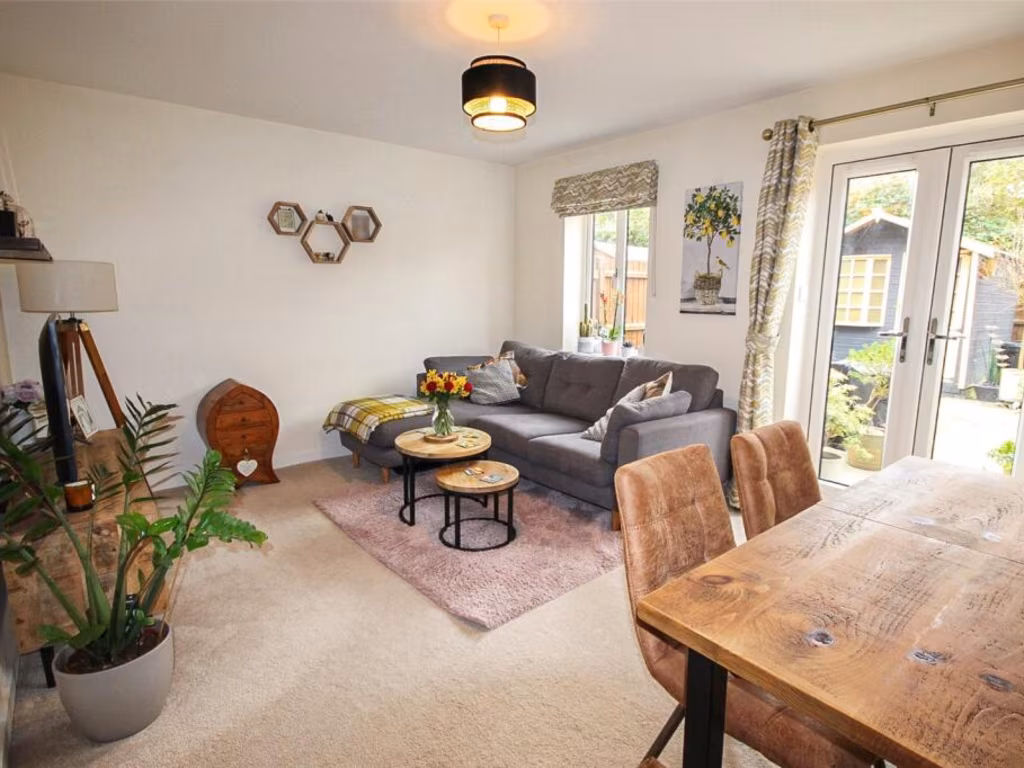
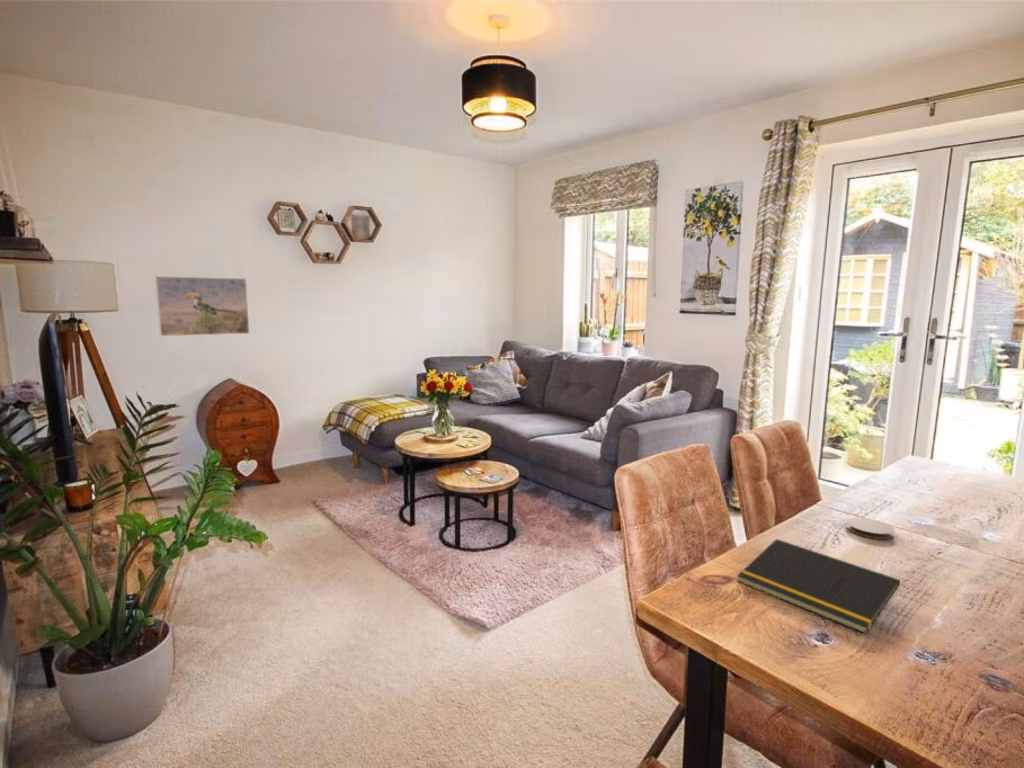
+ coaster (869, 527)
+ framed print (204, 306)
+ notepad (815, 580)
